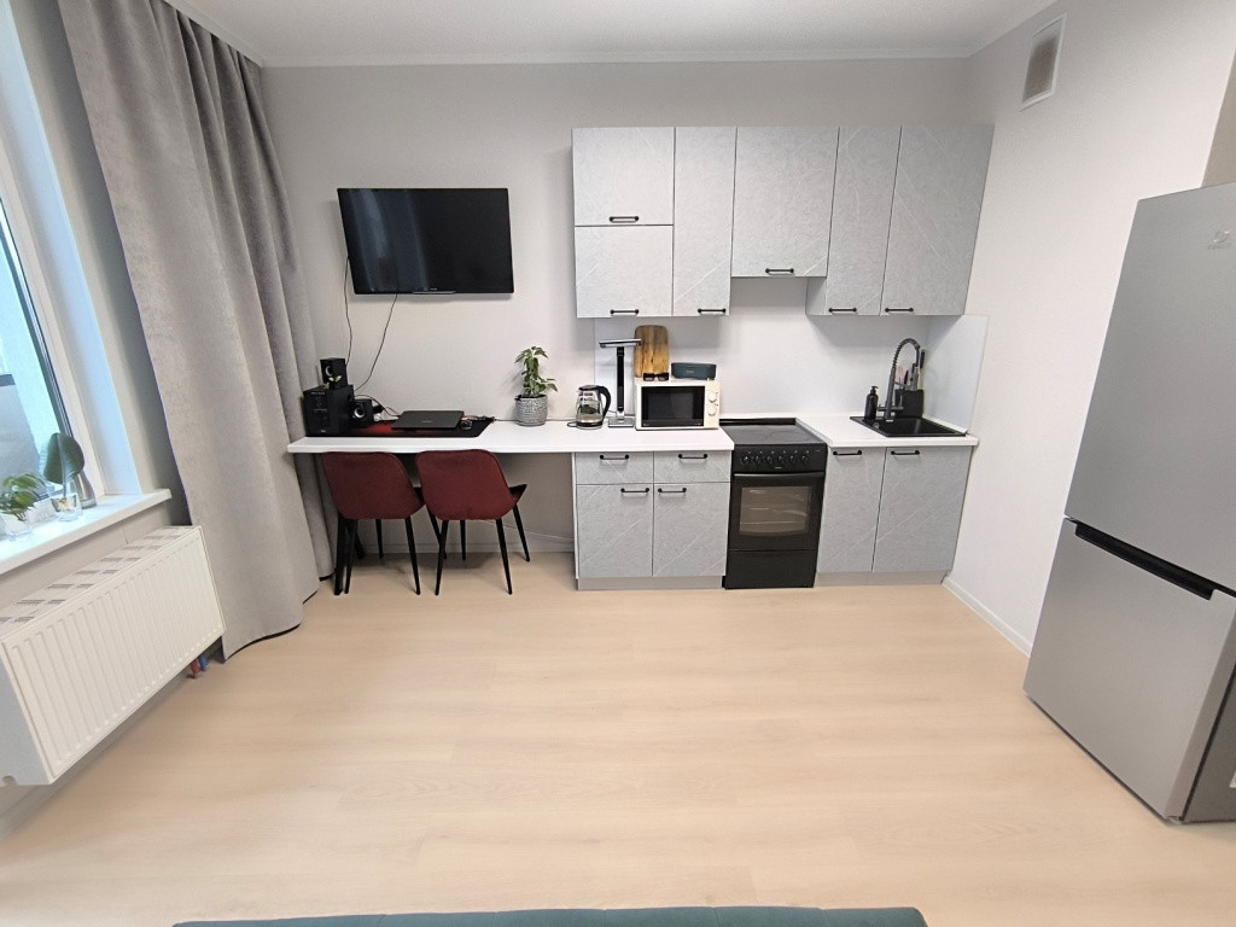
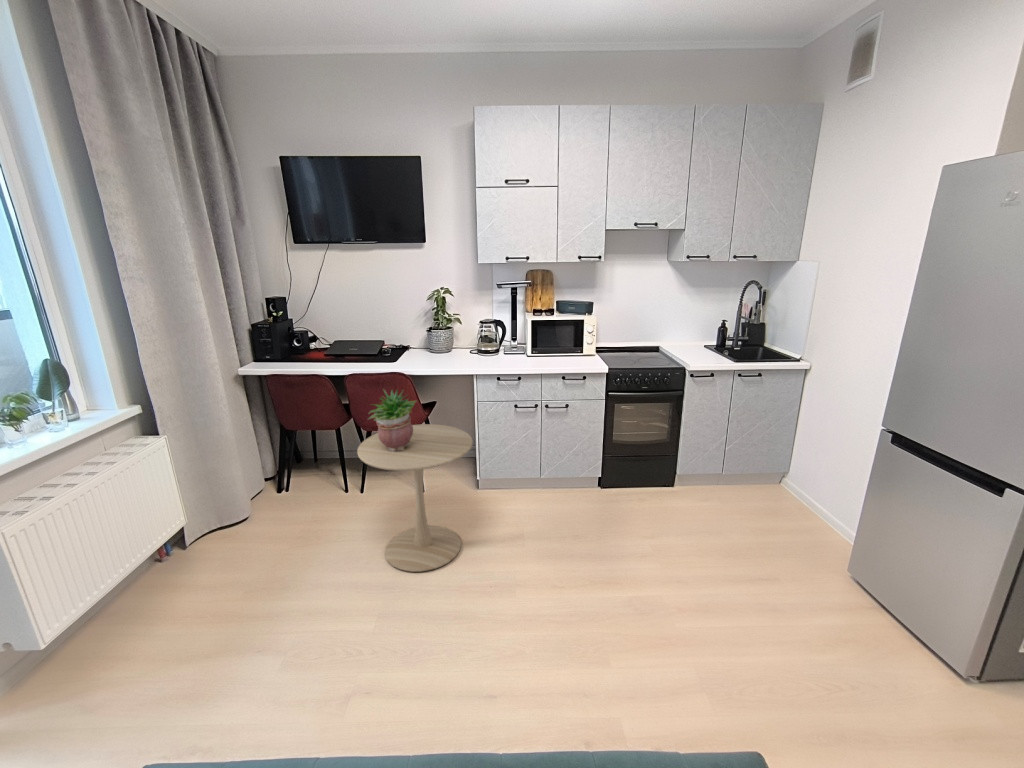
+ potted plant (393, 418)
+ side table (419, 497)
